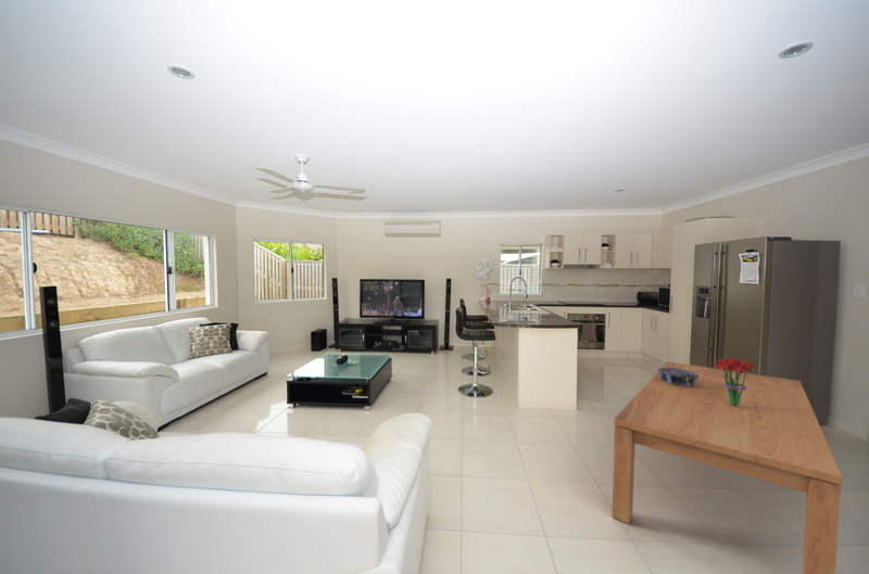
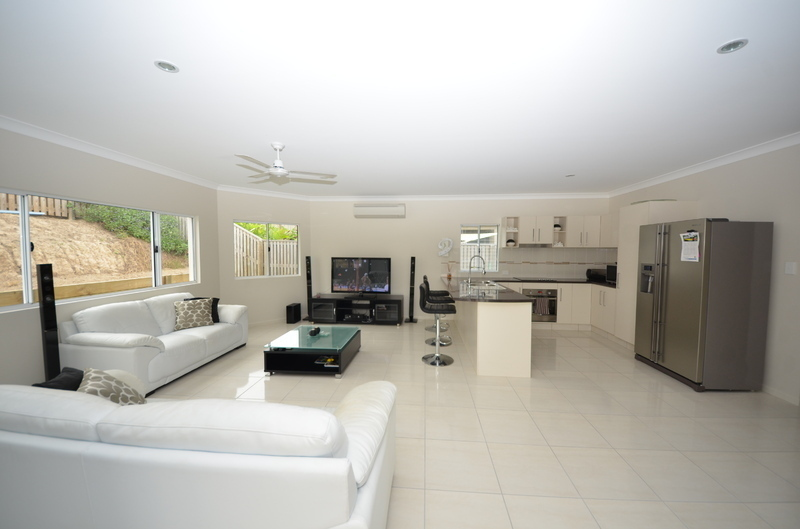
- decorative bowl (678, 377)
- bouquet (733, 382)
- dining table (719, 438)
